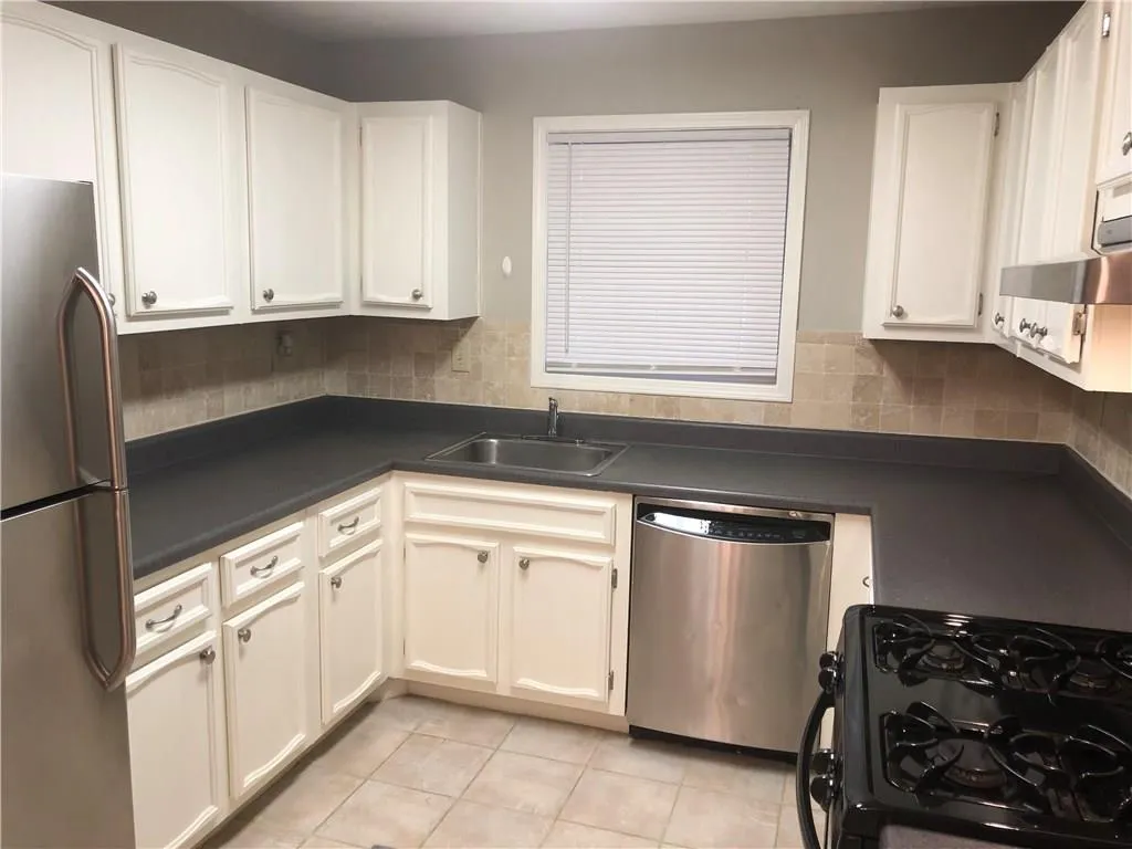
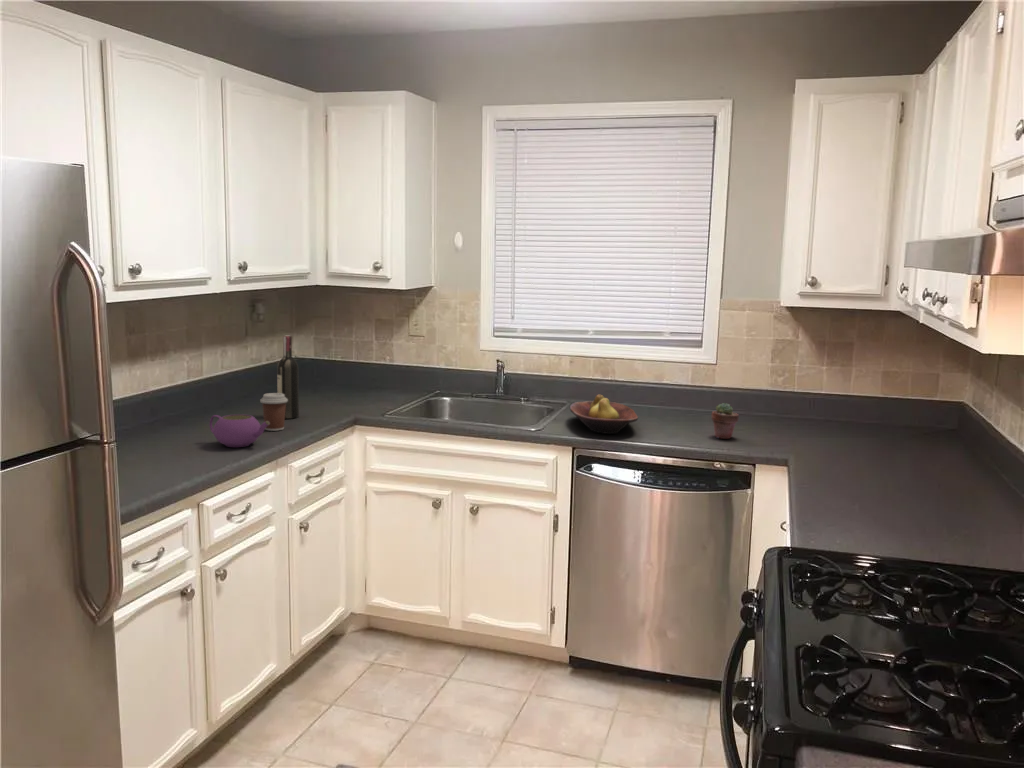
+ potted succulent (724, 420)
+ coffee cup (274, 411)
+ wine bottle (287, 376)
+ fruit bowl (603, 411)
+ teapot (239, 431)
